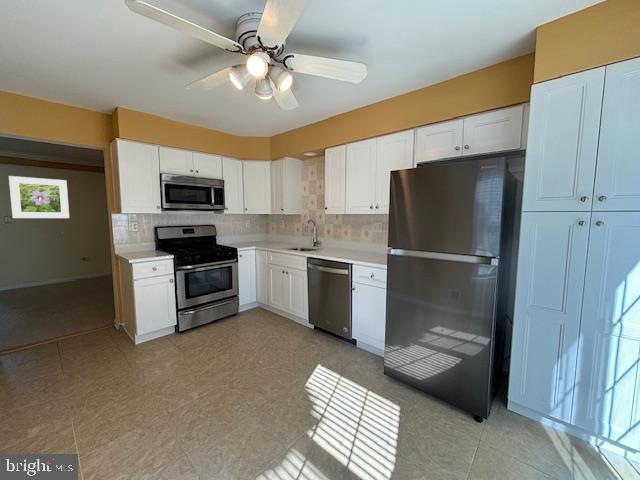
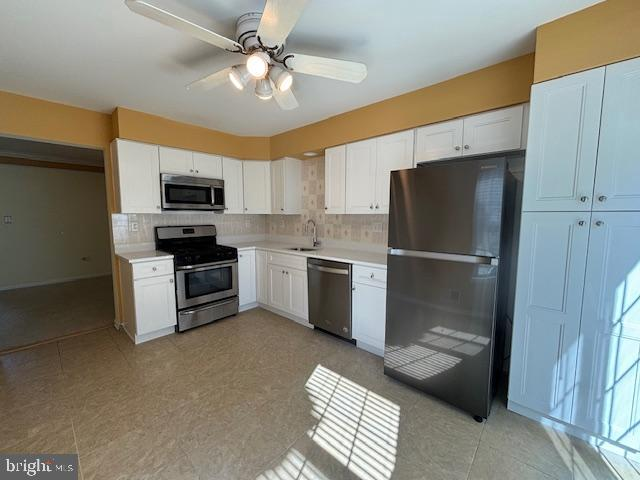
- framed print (40, 198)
